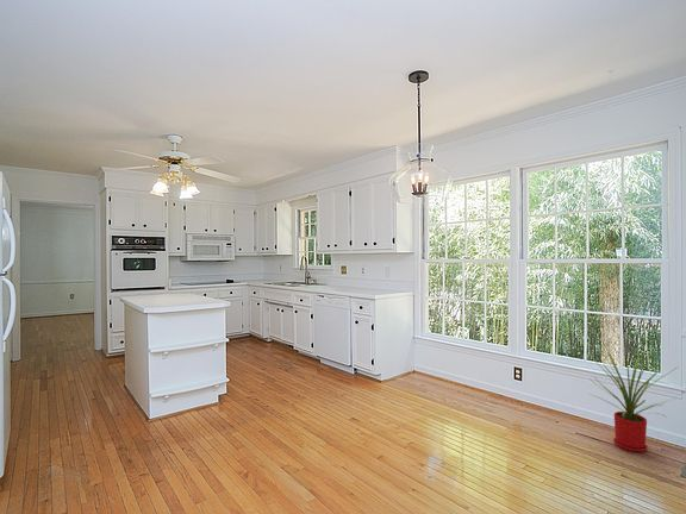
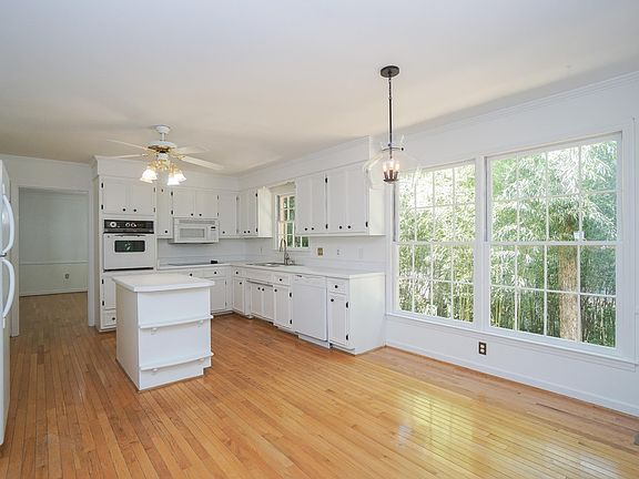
- house plant (630, 397)
